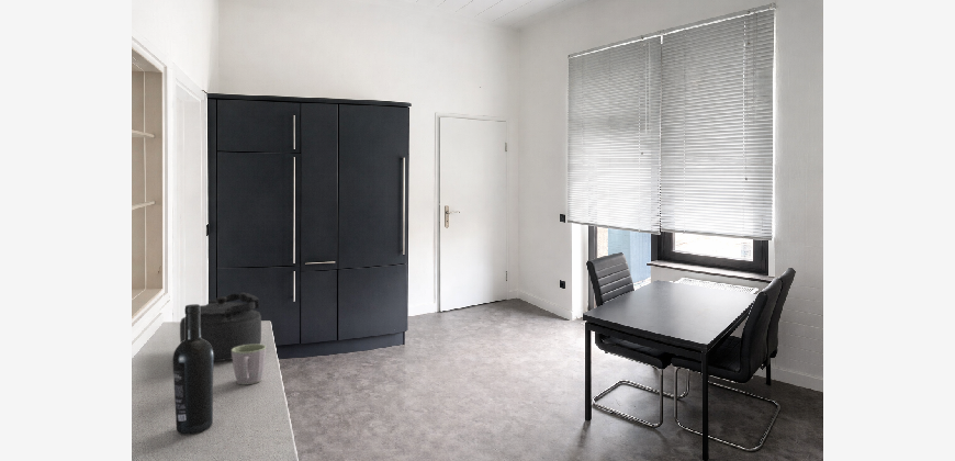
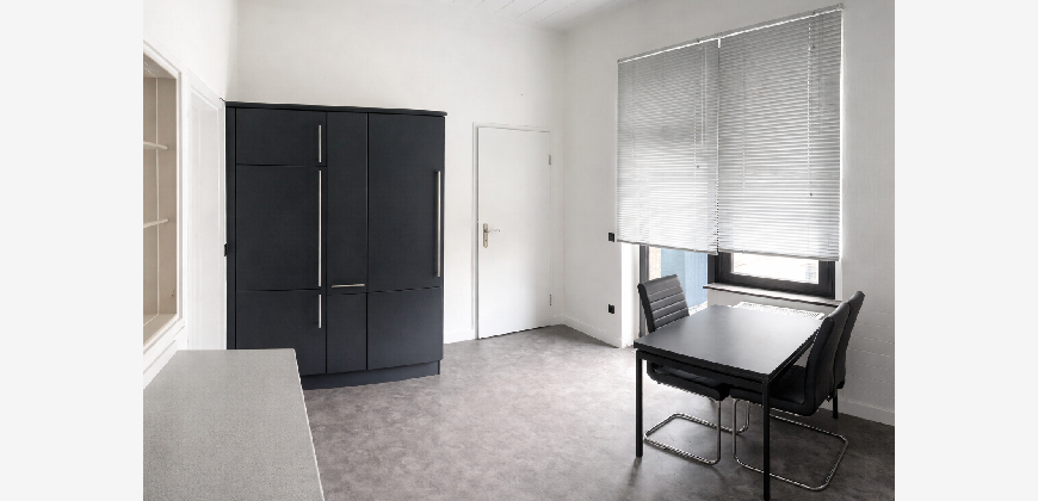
- kettle (223, 324)
- mug (248, 366)
- wine bottle (193, 367)
